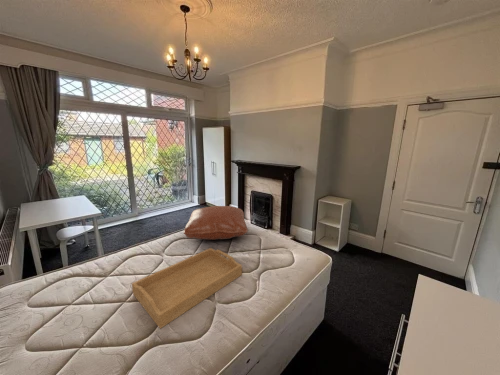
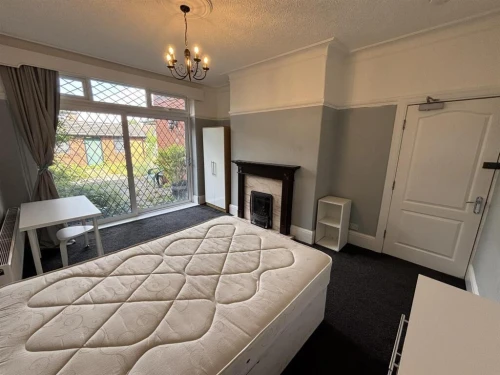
- pillow (217, 221)
- serving tray (191, 277)
